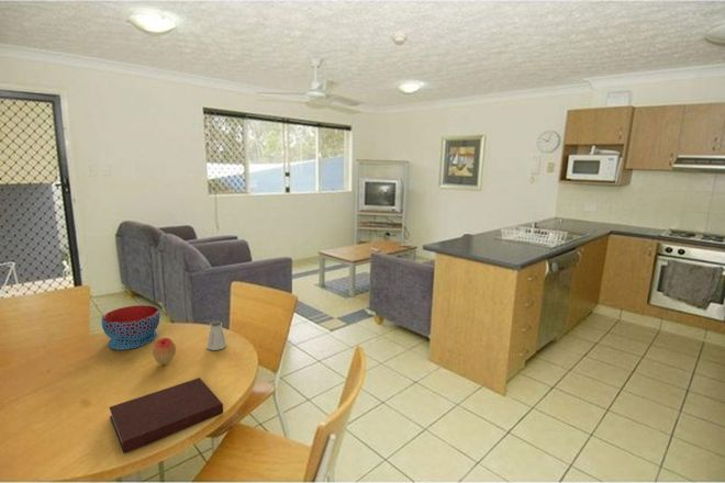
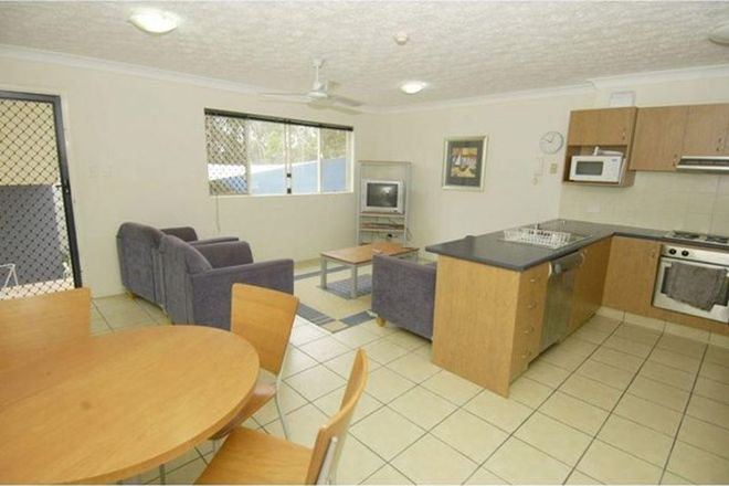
- bowl (132, 325)
- notebook (167, 409)
- saltshaker (216, 334)
- fruit (164, 351)
